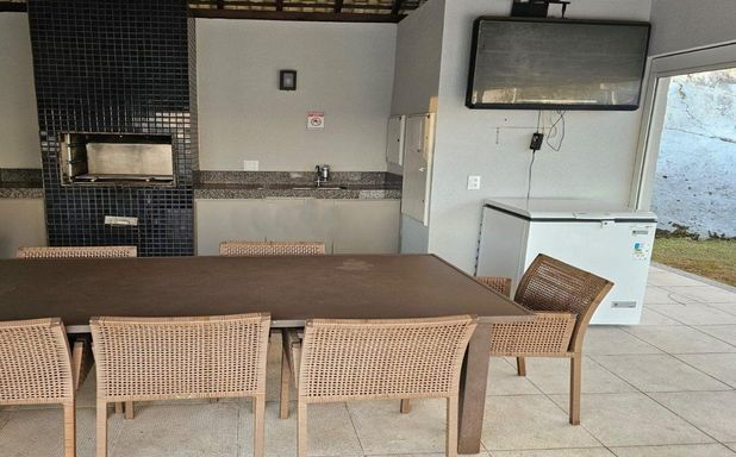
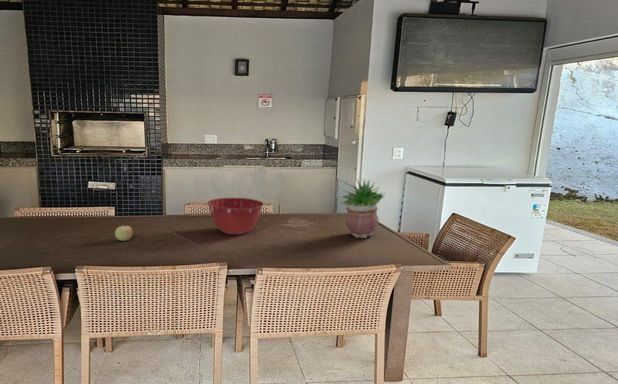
+ potted plant (361, 207)
+ mixing bowl (235, 216)
+ fruit (124, 231)
